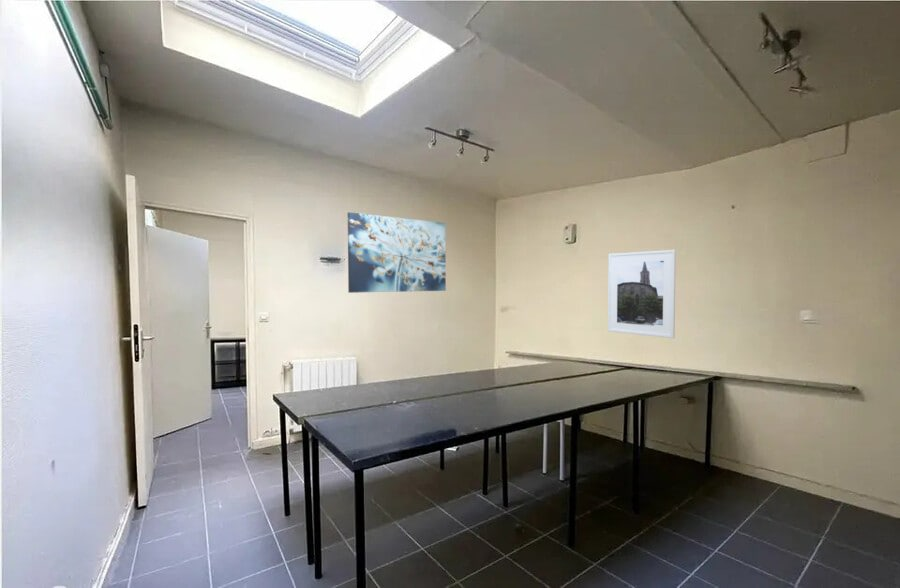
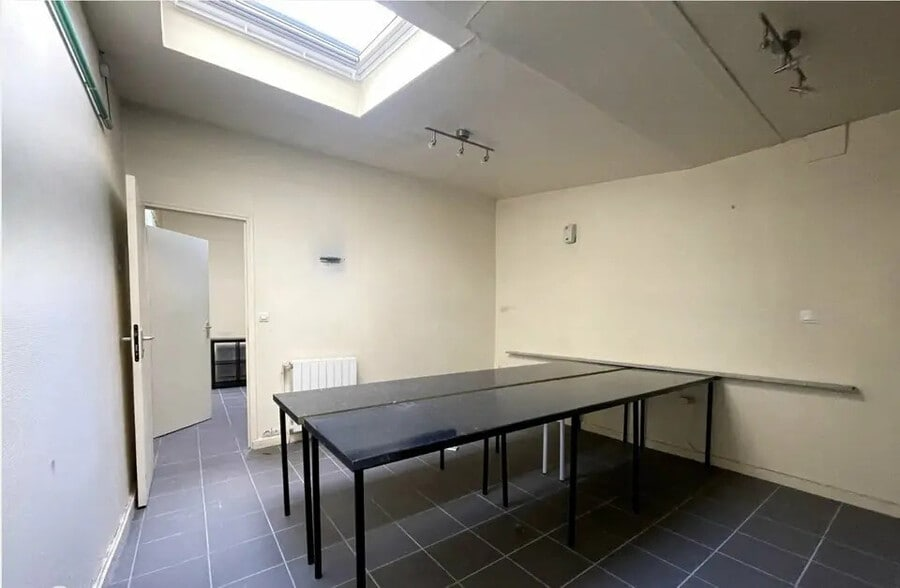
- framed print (639, 293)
- wall art (400, 255)
